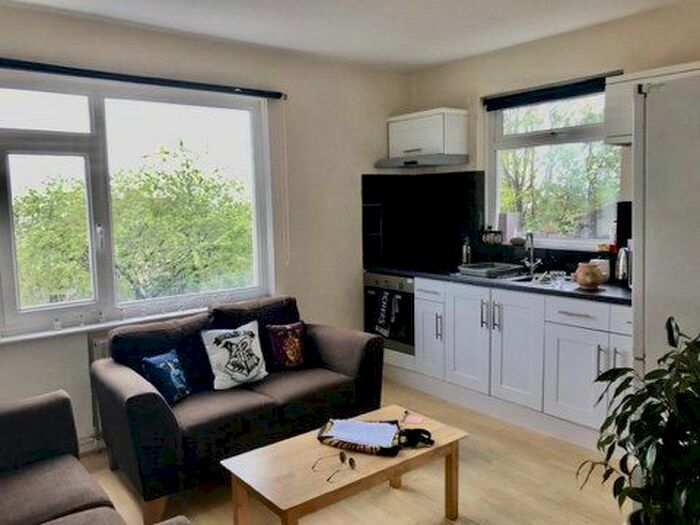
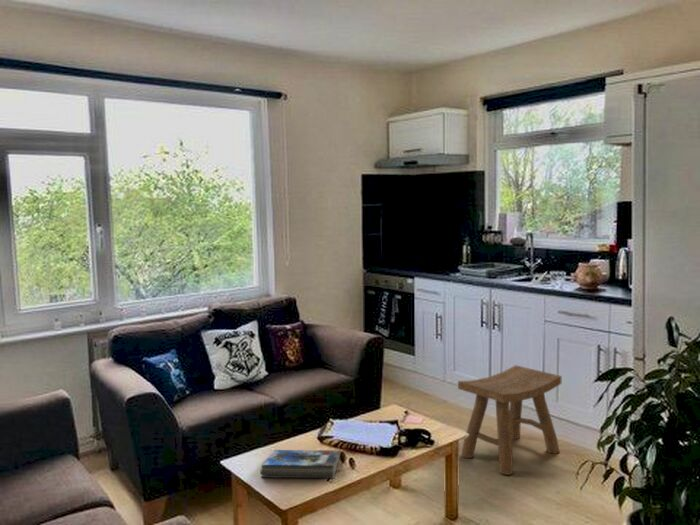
+ stool (510, 416)
+ magazine (302, 458)
